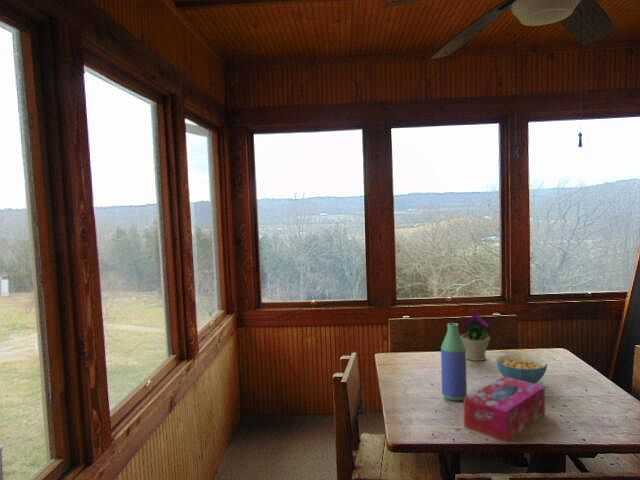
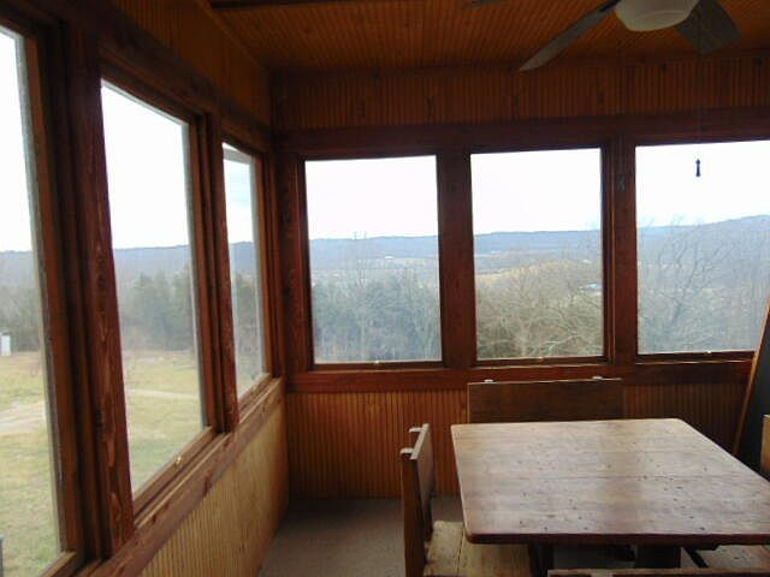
- cereal bowl (521, 372)
- flower pot (474, 334)
- tissue box (505, 406)
- bottle (453, 361)
